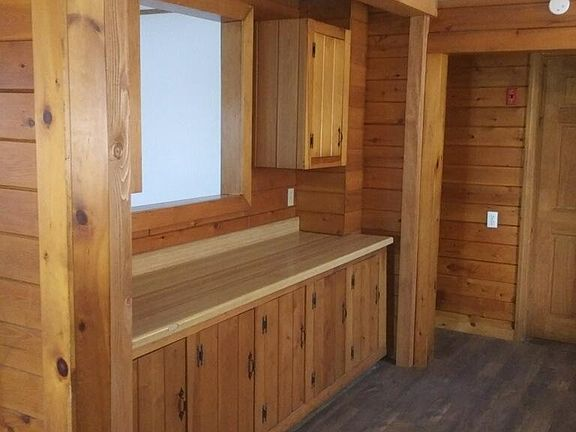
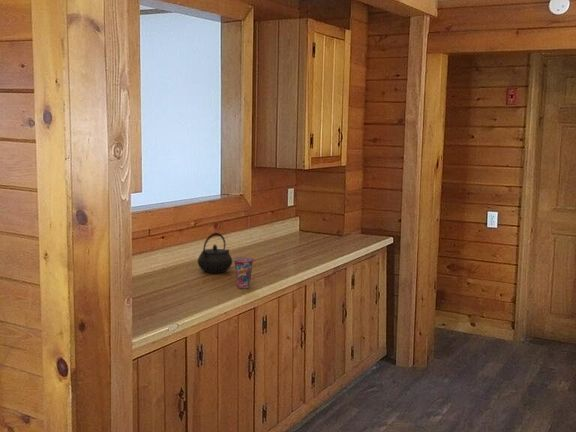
+ cup (244, 273)
+ kettle (216, 251)
